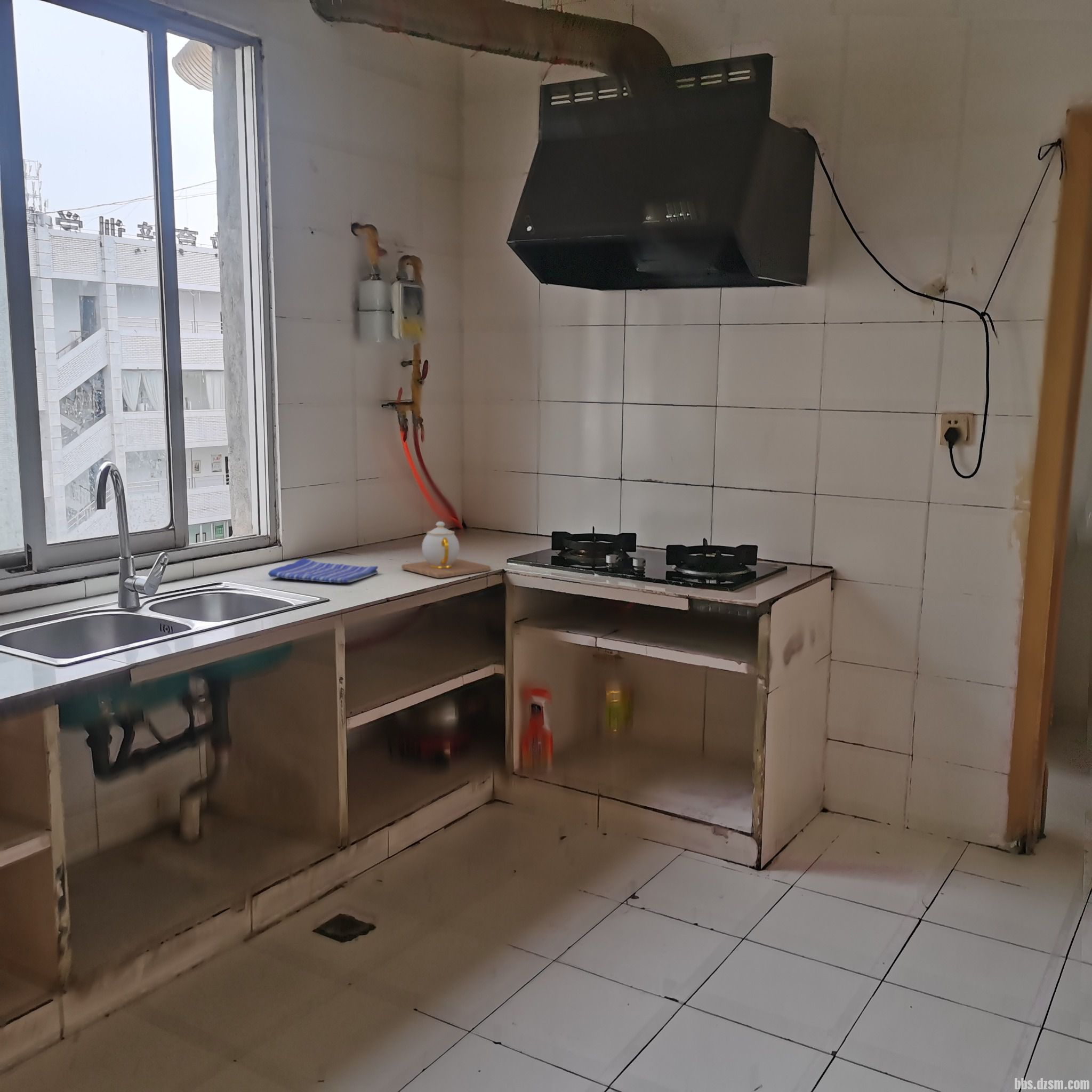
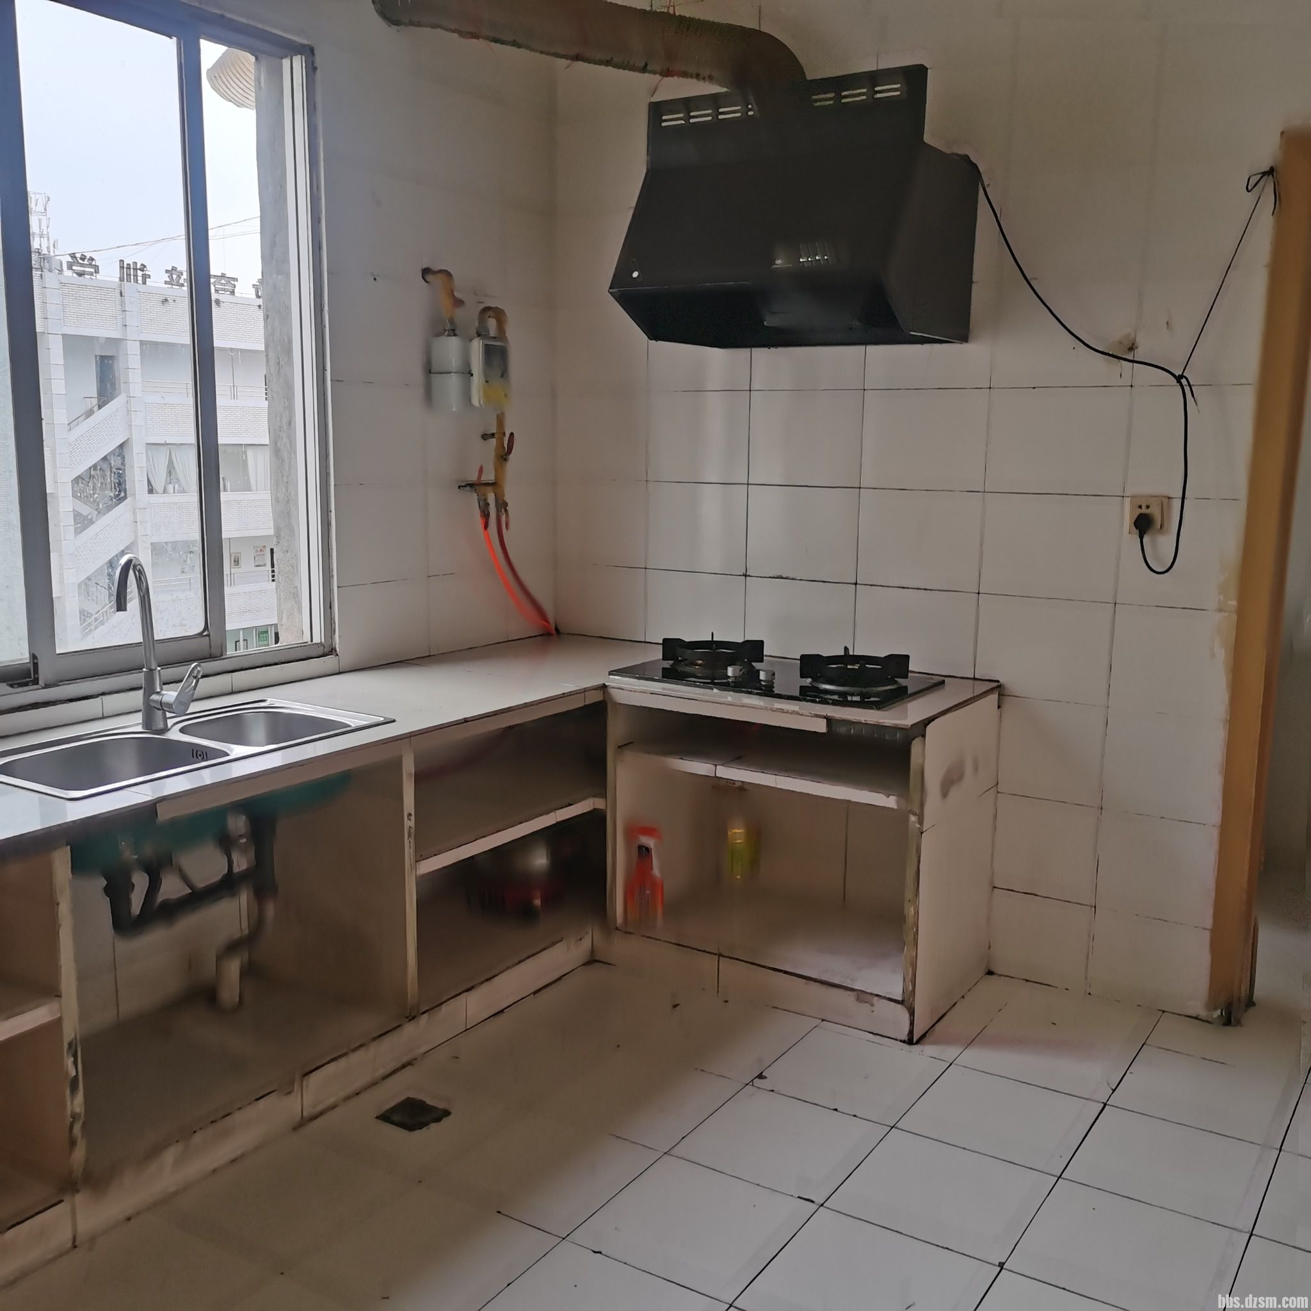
- teapot (446, 545)
- dish towel (324, 571)
